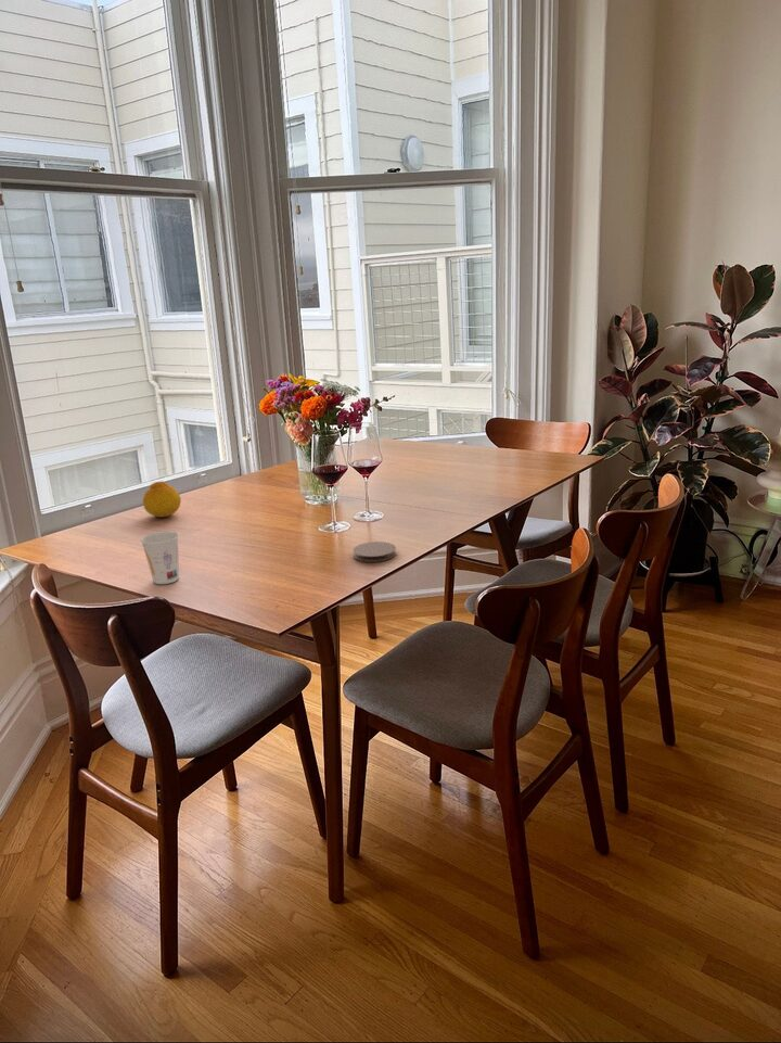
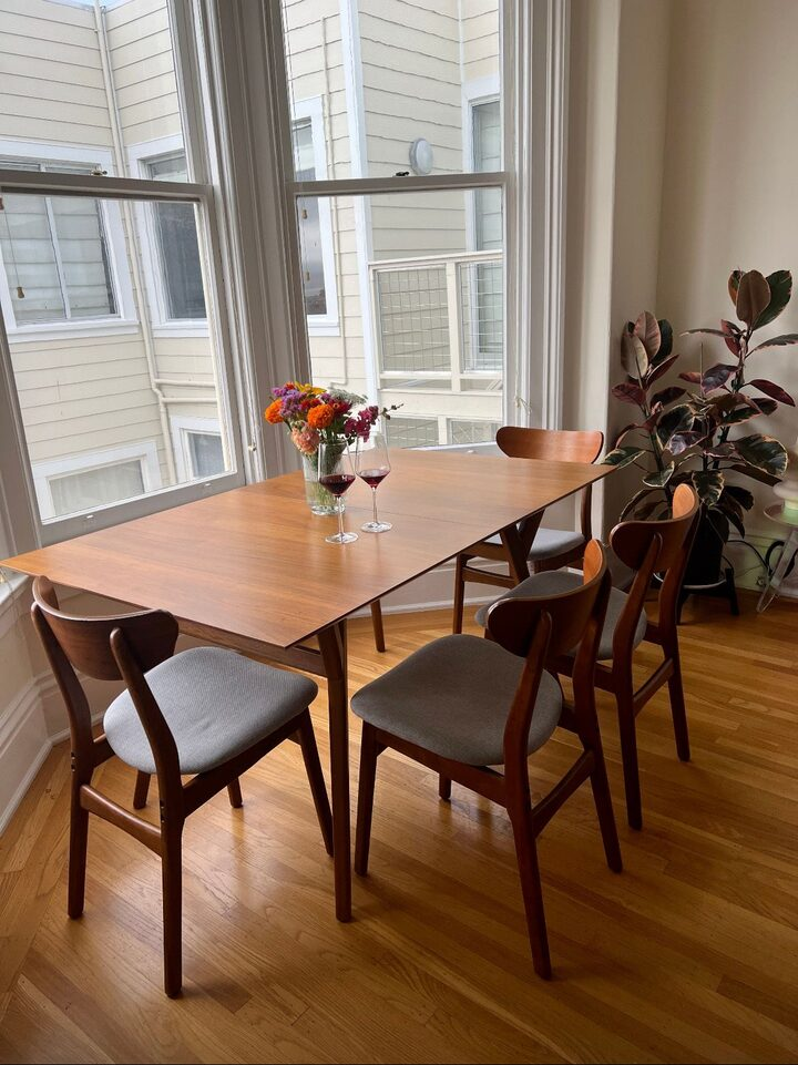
- fruit (162, 498)
- cup (163, 558)
- coaster (374, 551)
